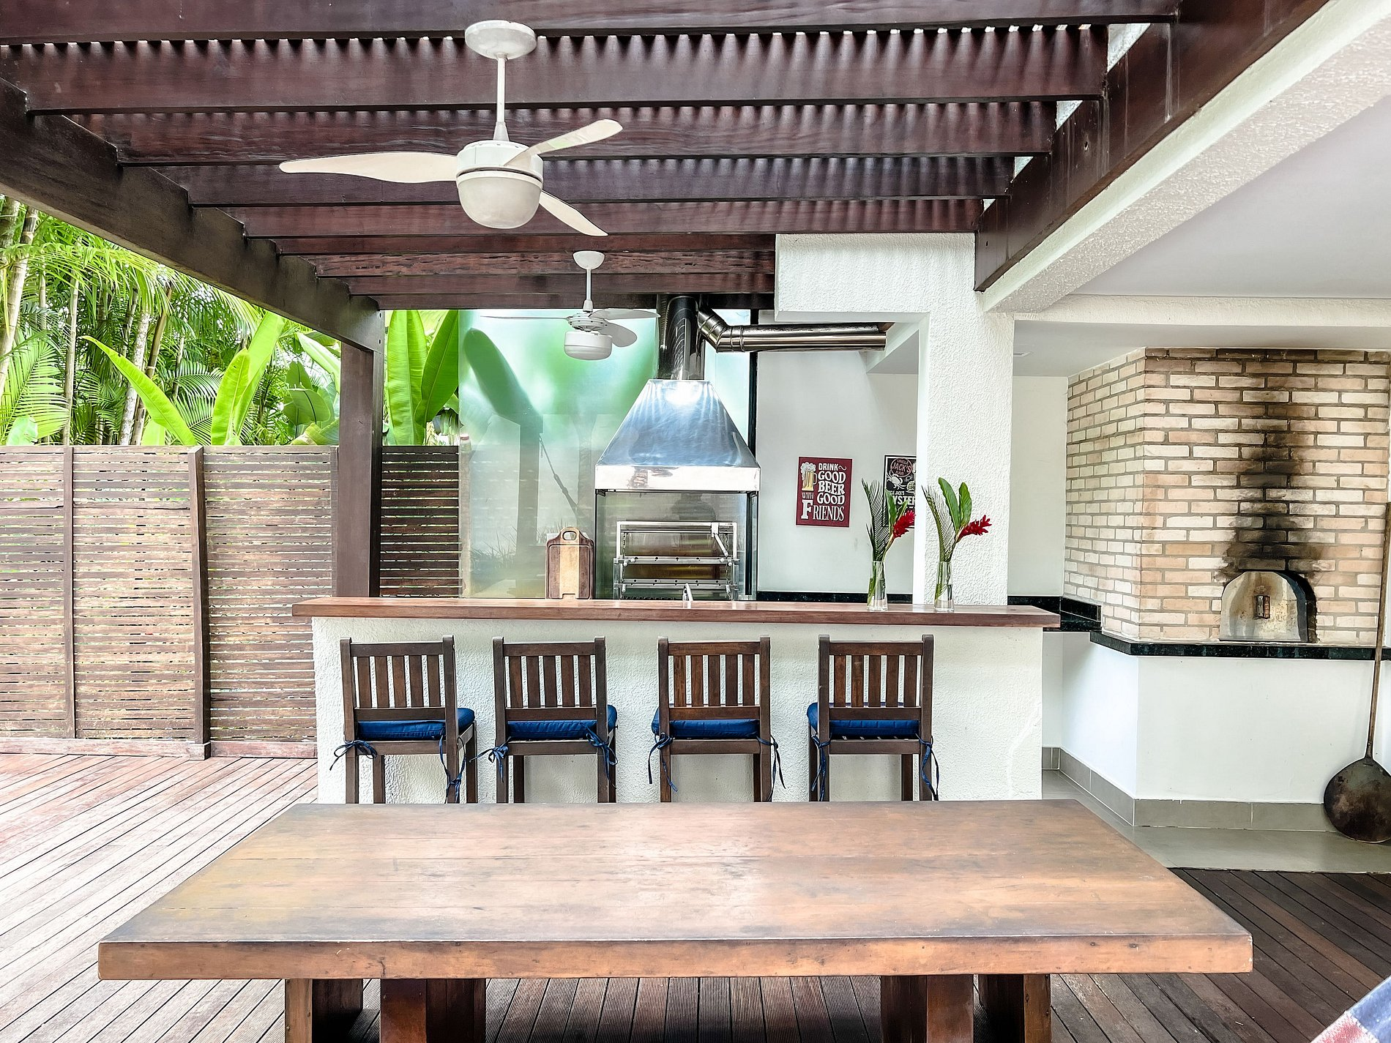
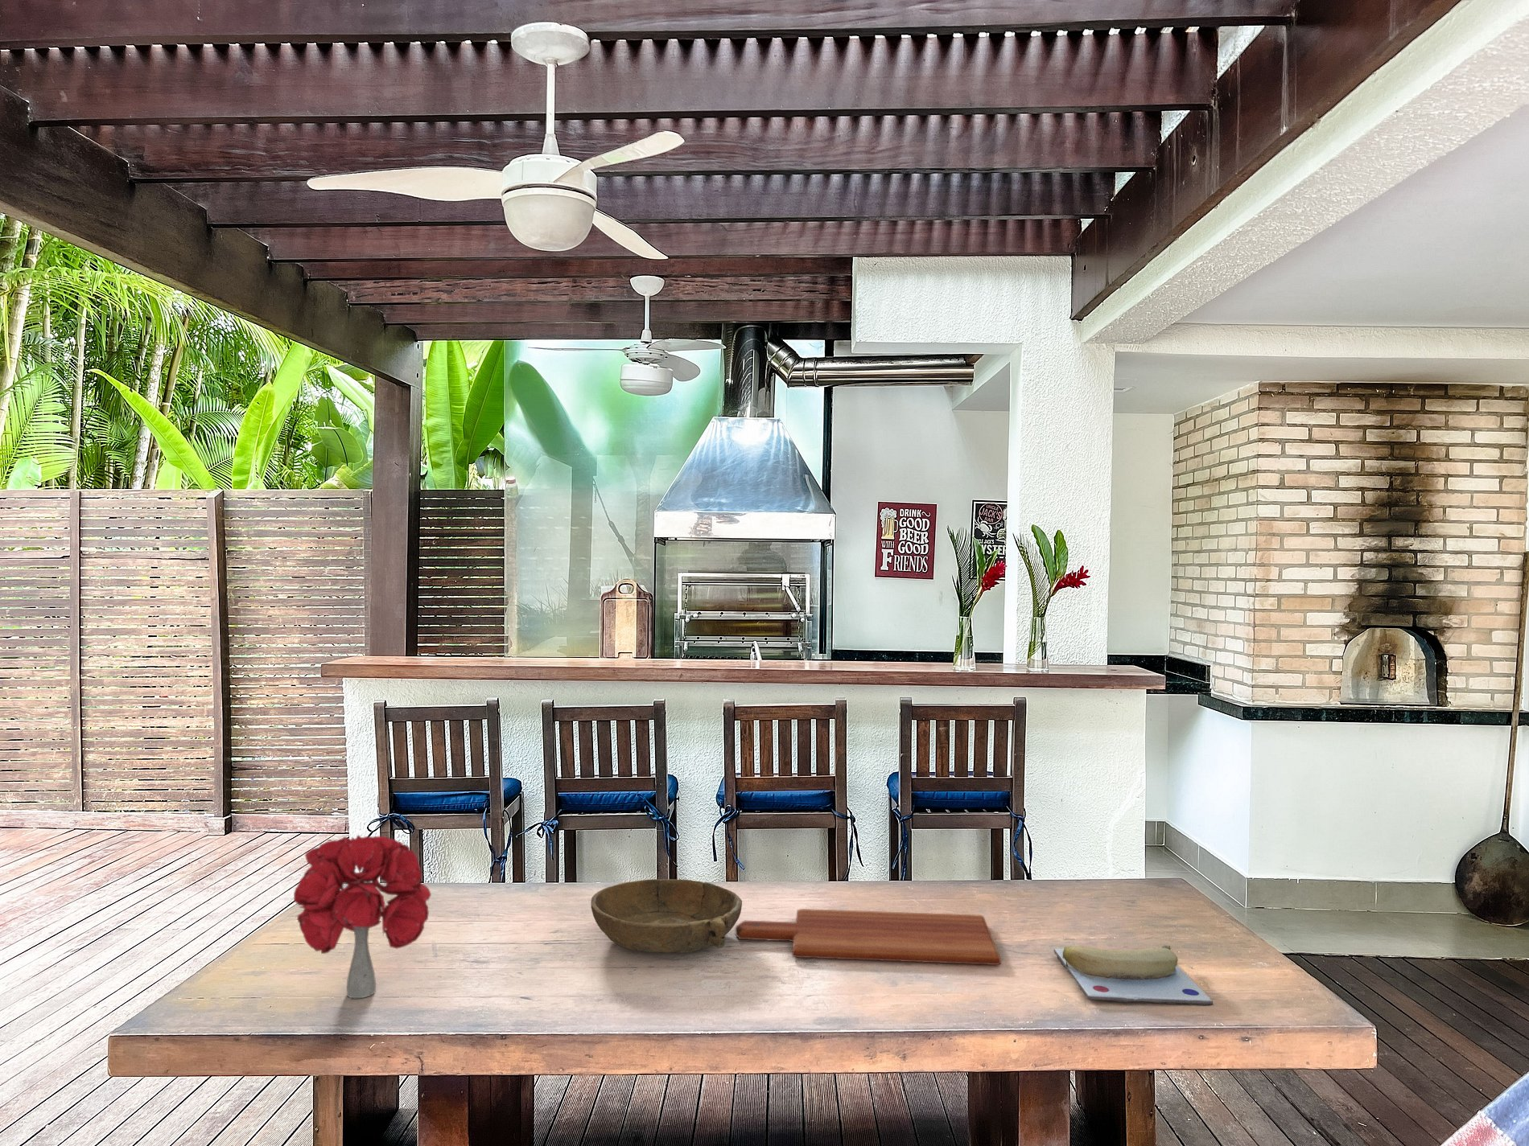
+ bouquet (365, 912)
+ cutting board (885, 934)
+ banana (1128, 963)
+ bowl (666, 917)
